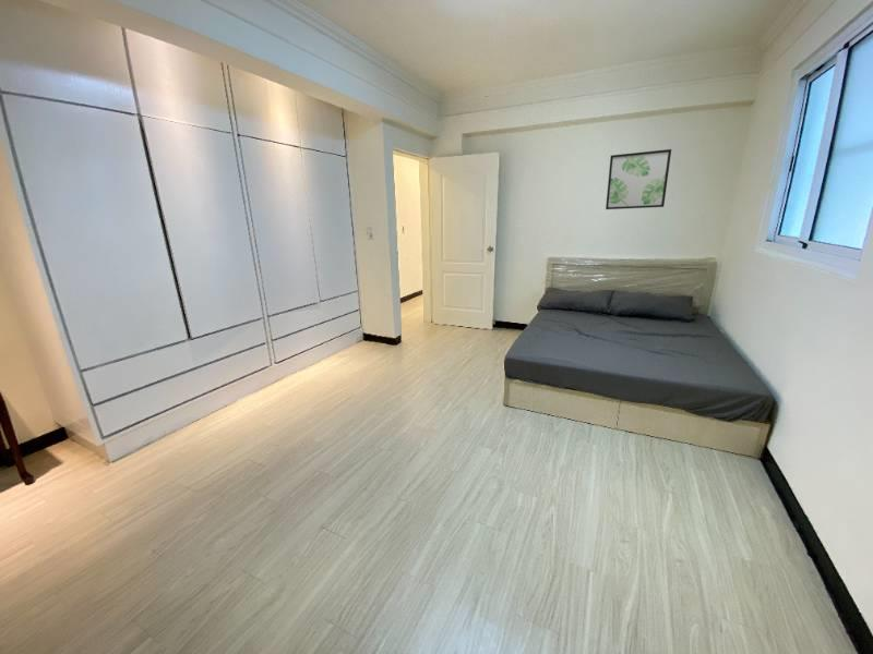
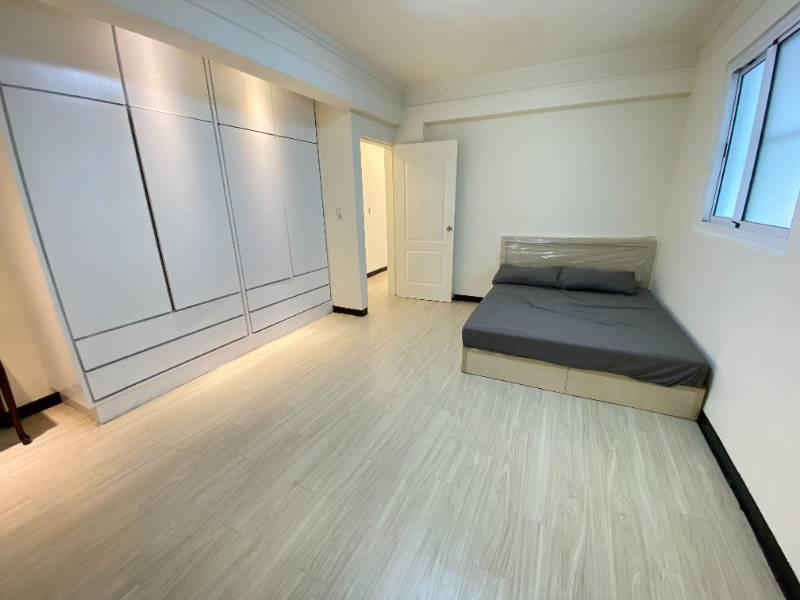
- wall art (636, 181)
